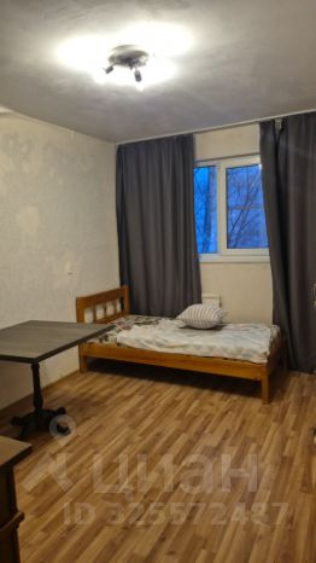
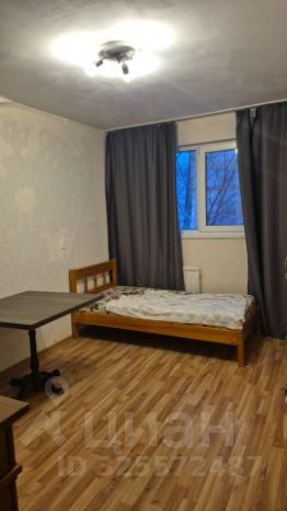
- pillow (203, 315)
